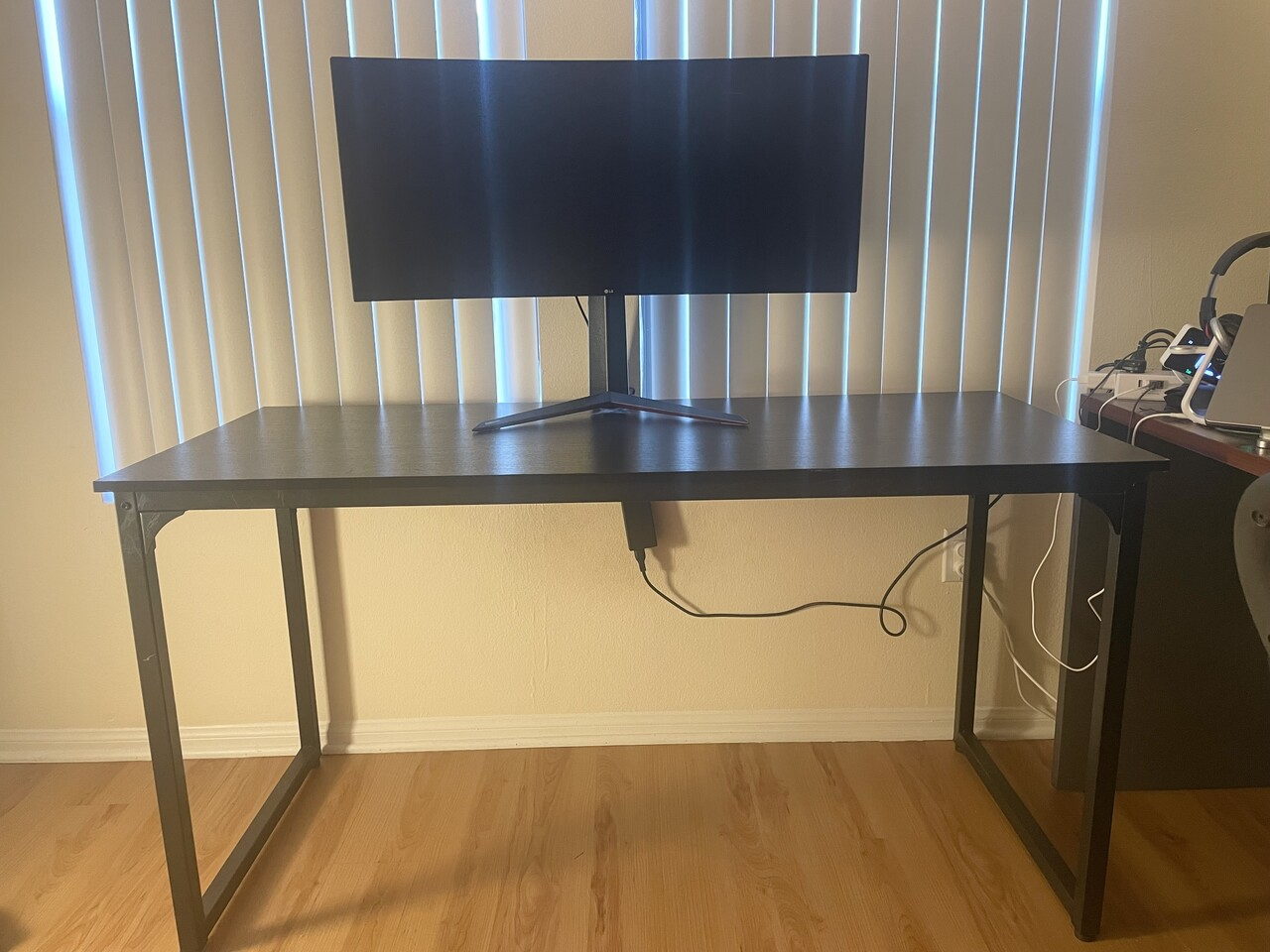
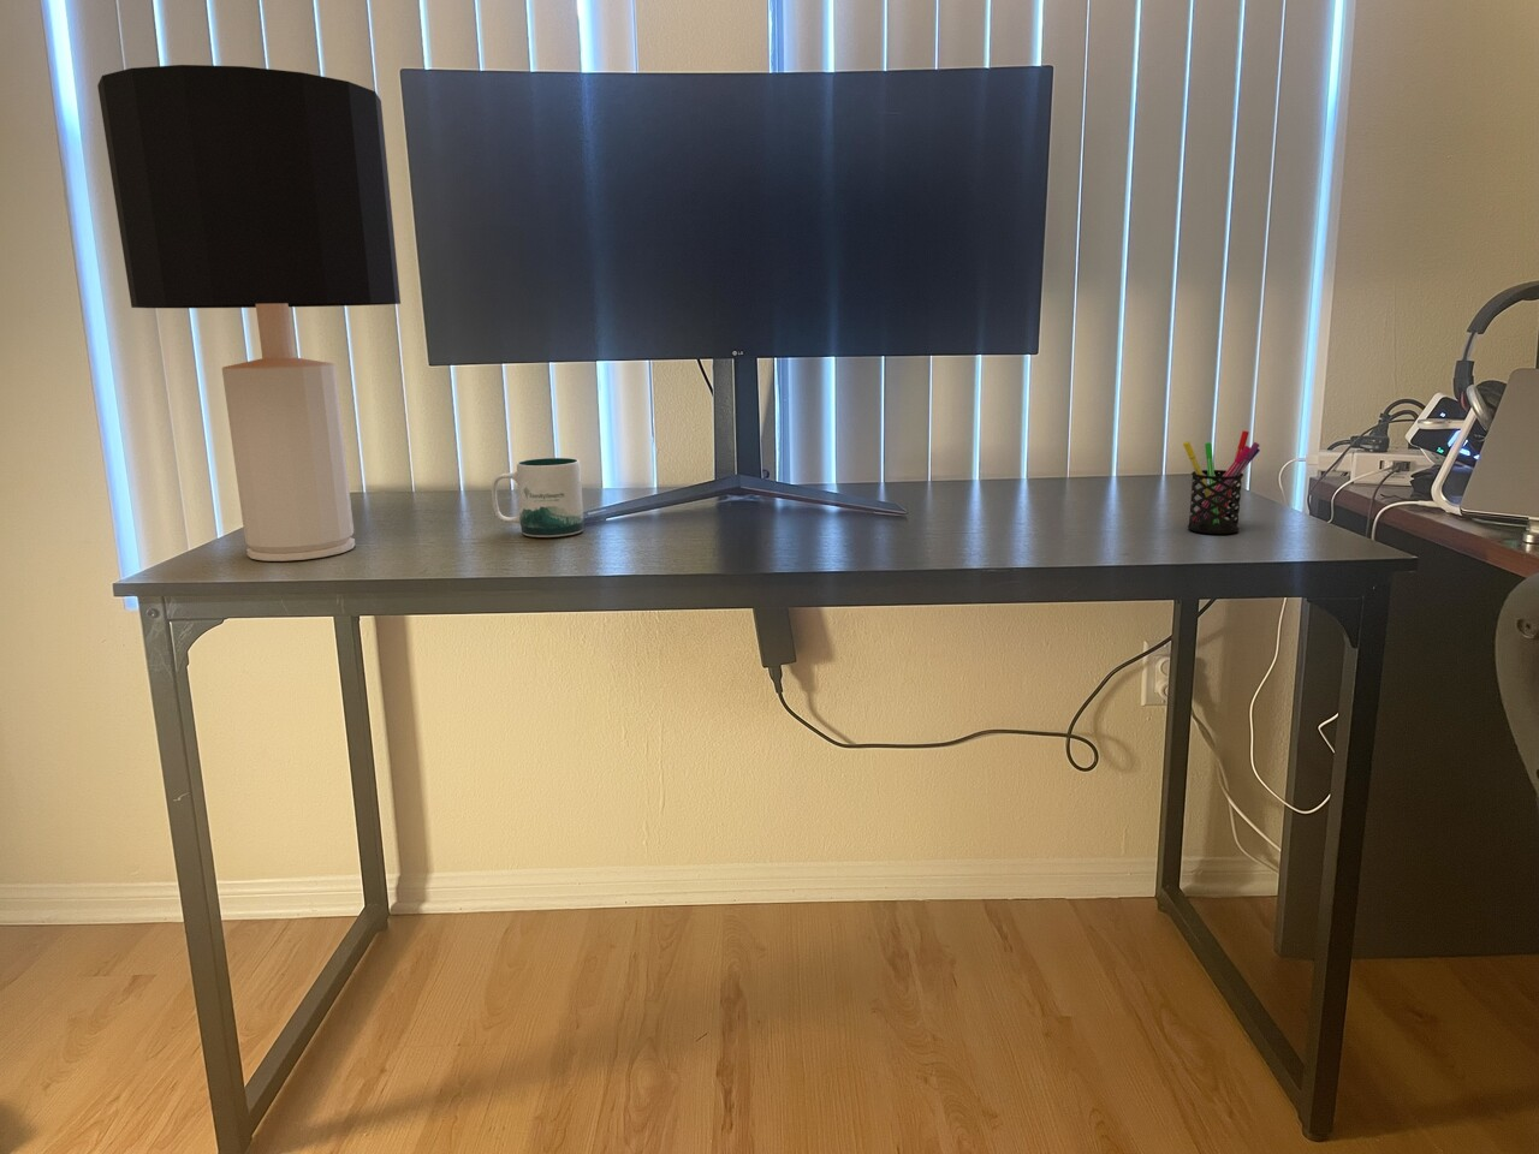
+ mug (537, 497)
+ desk lamp (275, 332)
+ pen holder (1217, 480)
